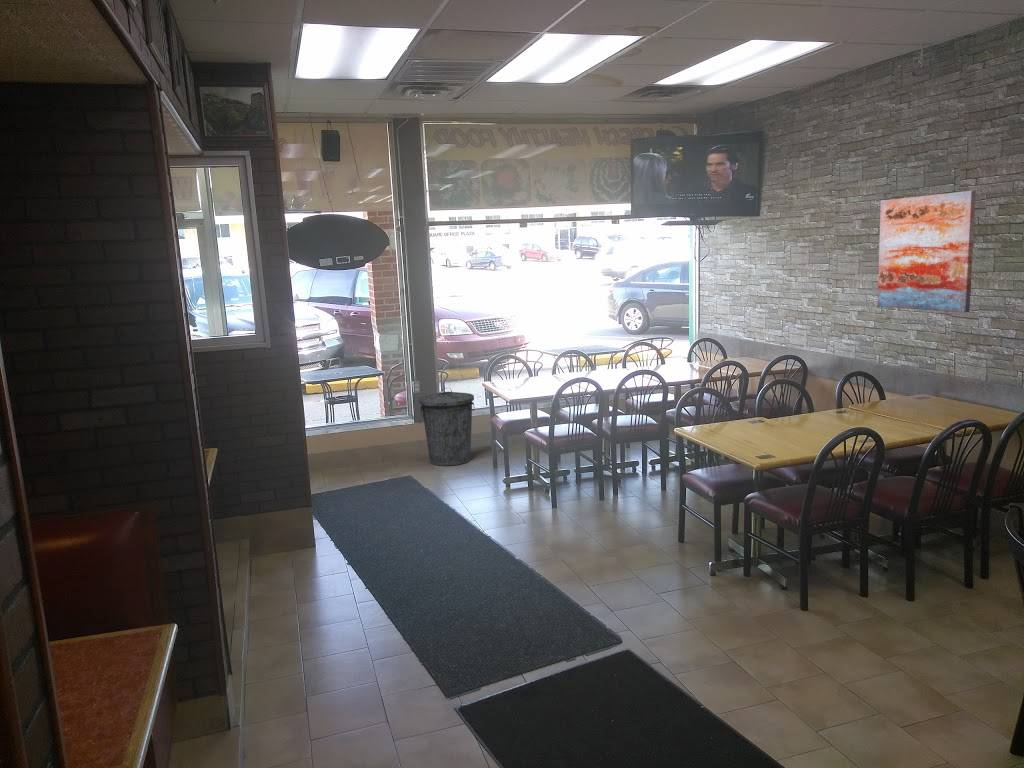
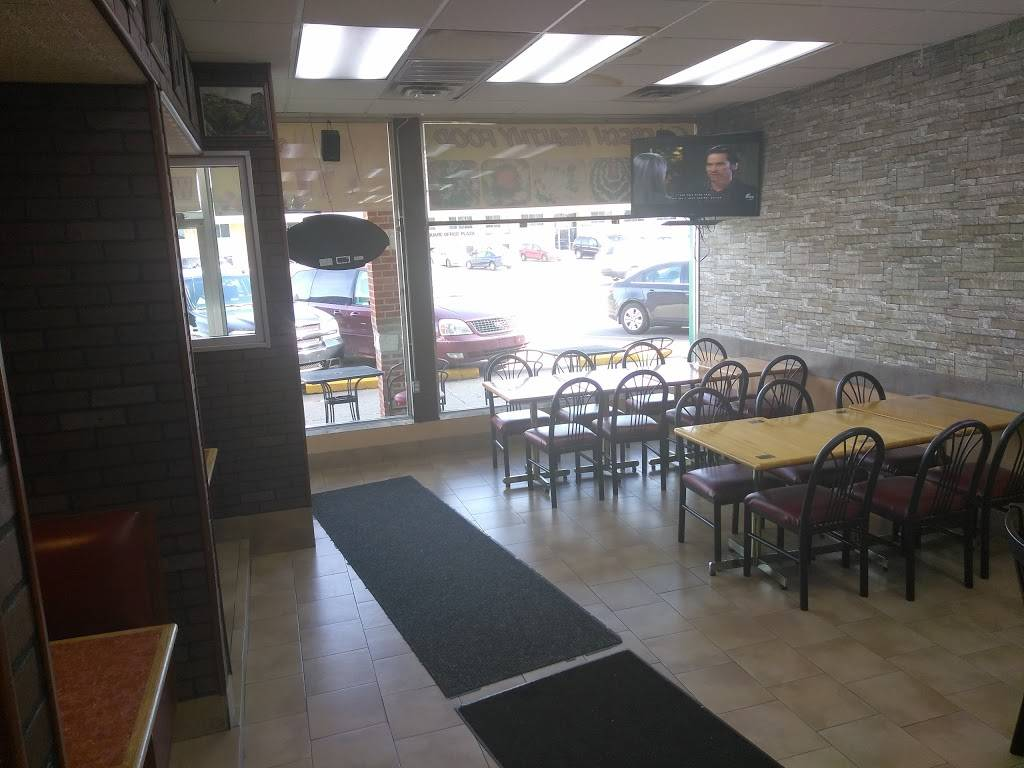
- trash can (447, 424)
- wall art (922, 253)
